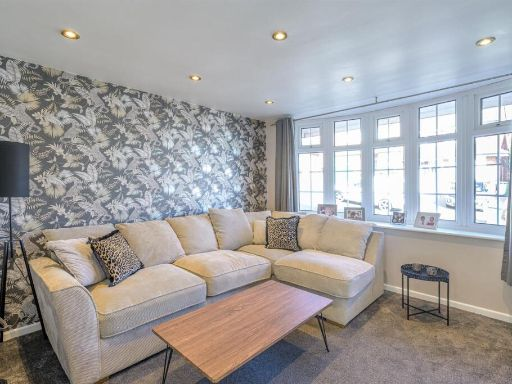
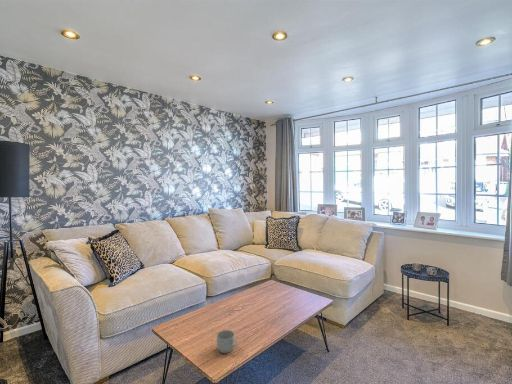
+ mug (227, 342)
